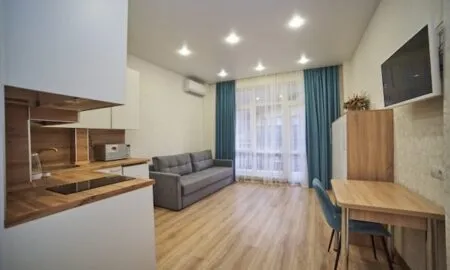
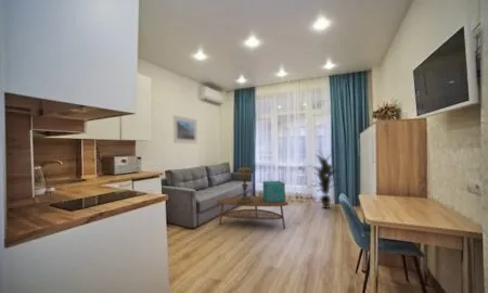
+ indoor plant (323, 178)
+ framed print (185, 130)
+ decorative cube (273, 191)
+ coffee table (253, 211)
+ decorative urn (244, 181)
